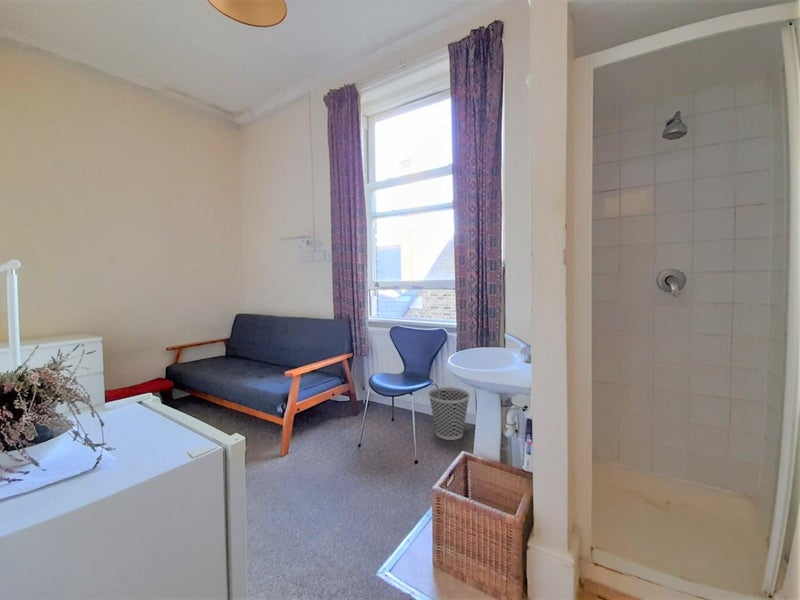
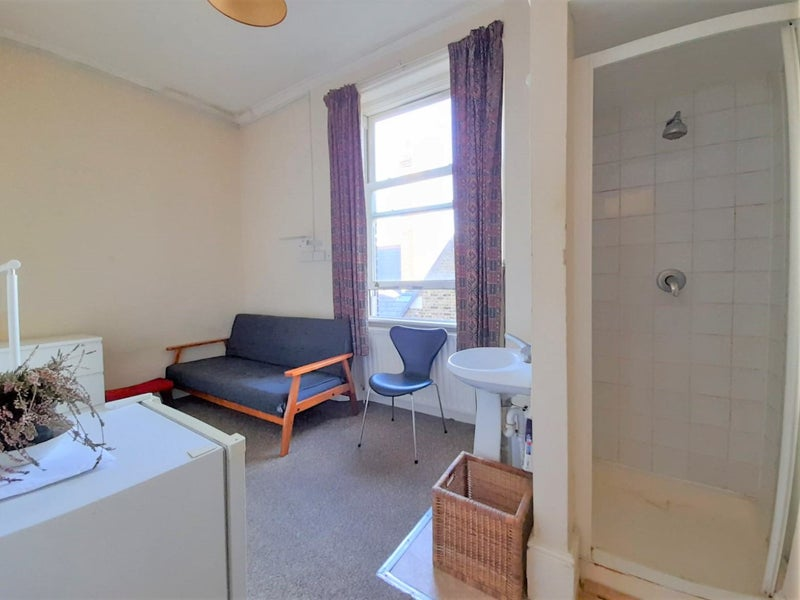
- wastebasket (449, 413)
